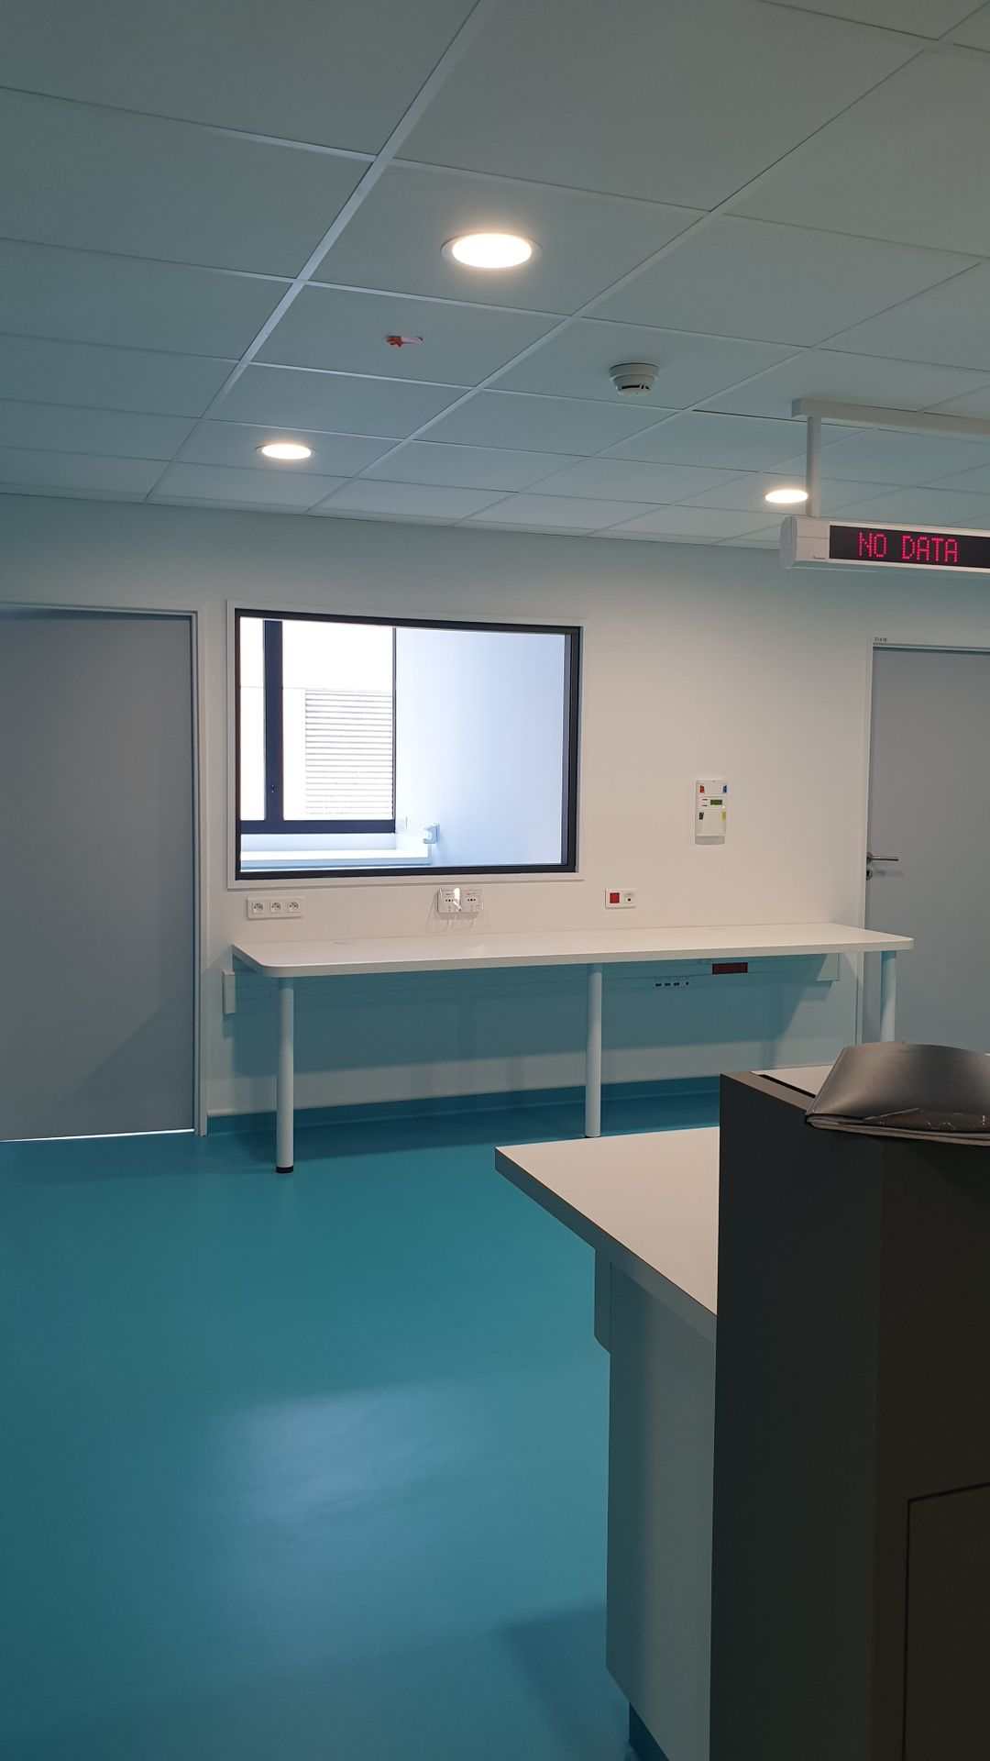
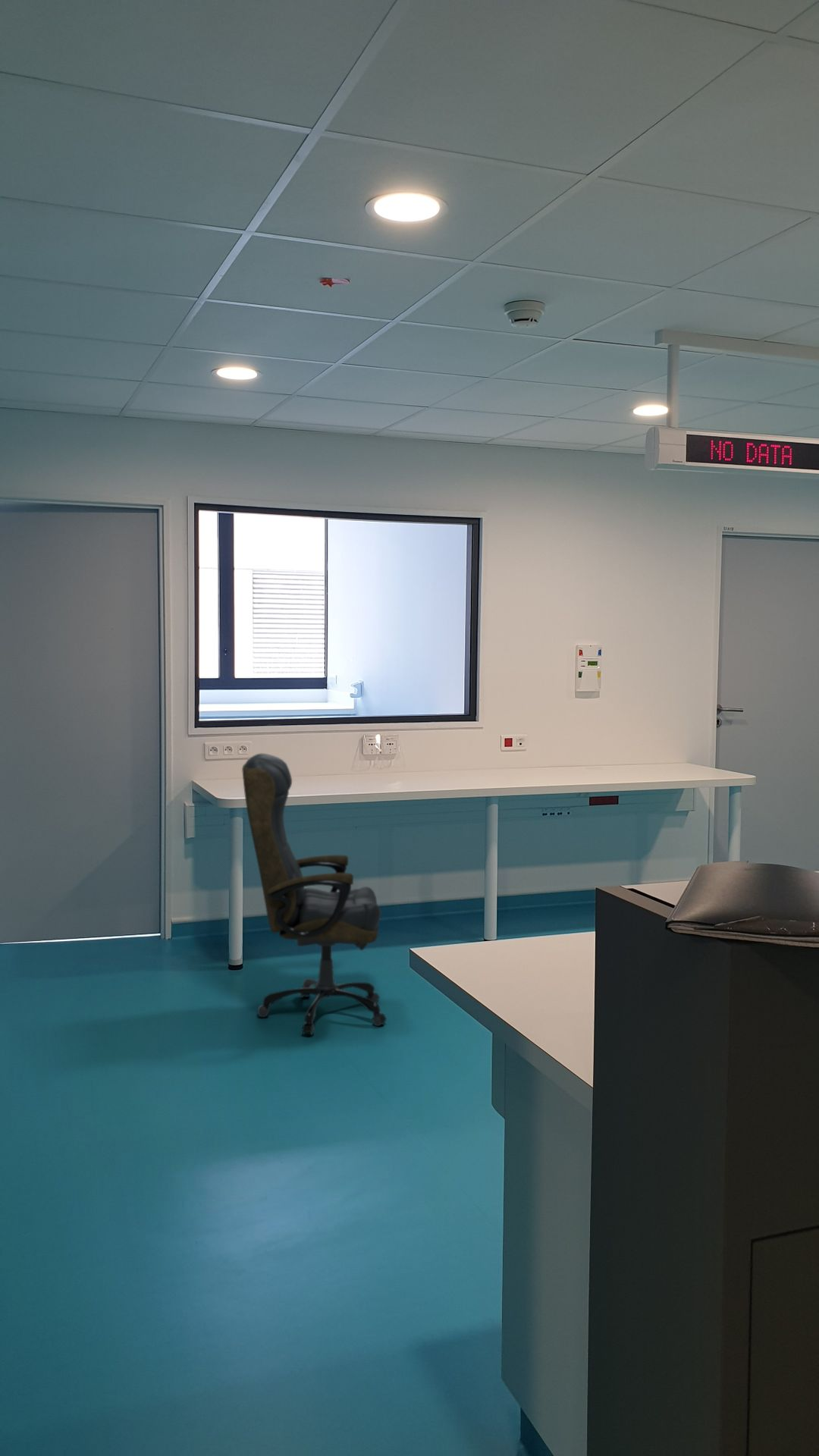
+ office chair (313, 884)
